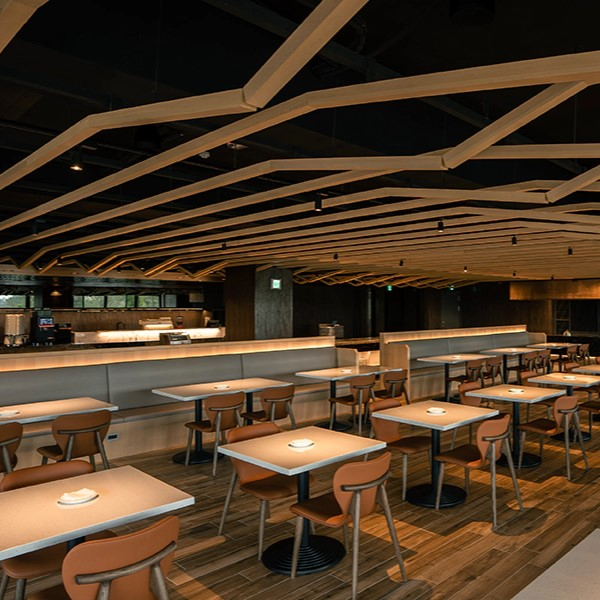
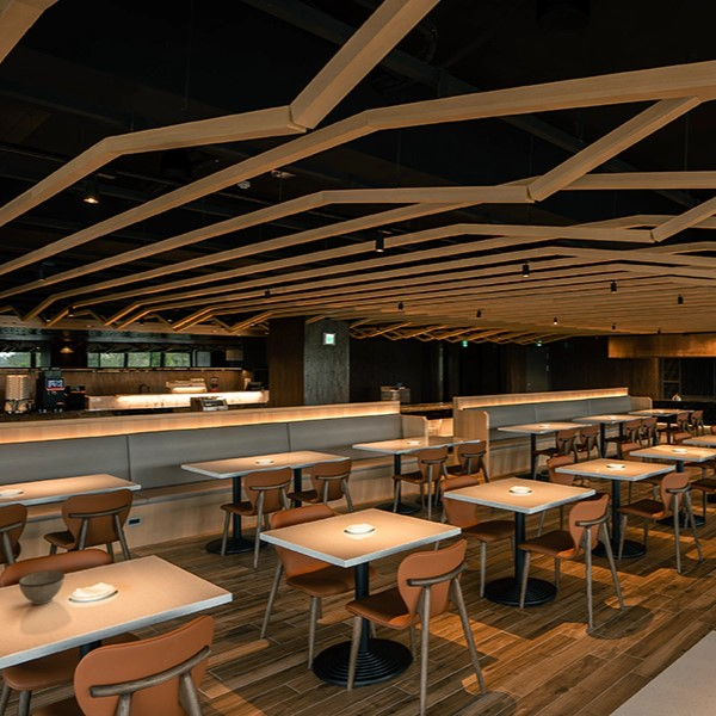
+ bowl (42, 588)
